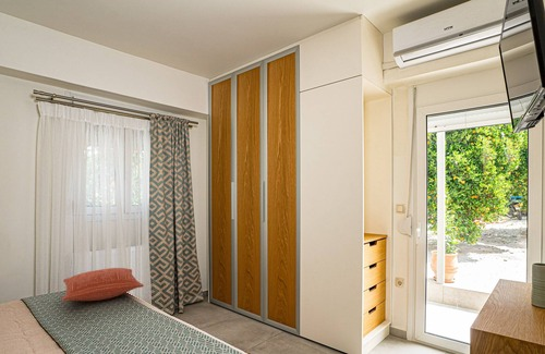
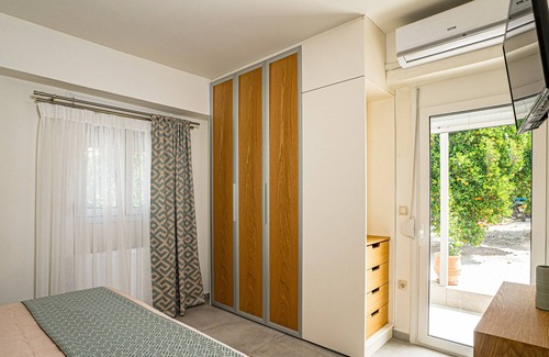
- pillow (101, 282)
